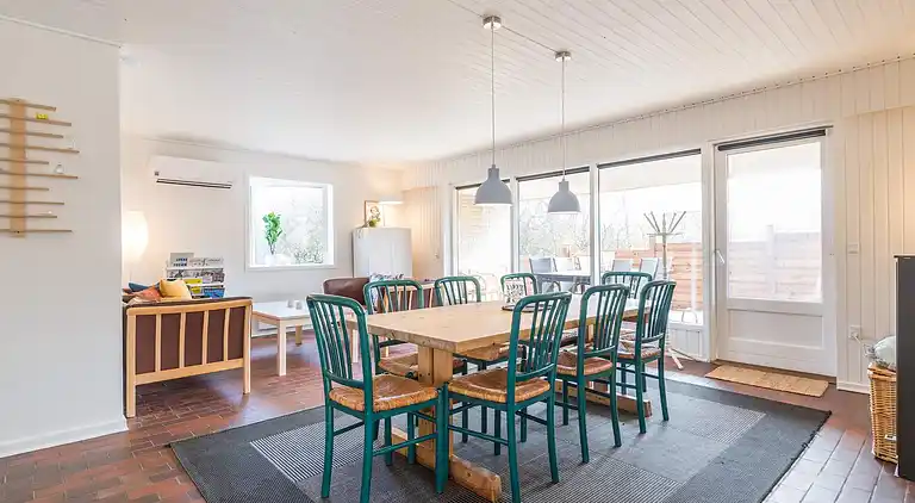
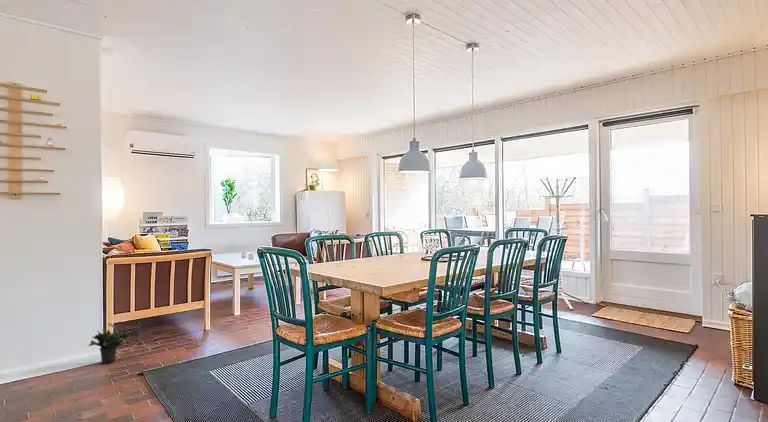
+ potted plant (115, 341)
